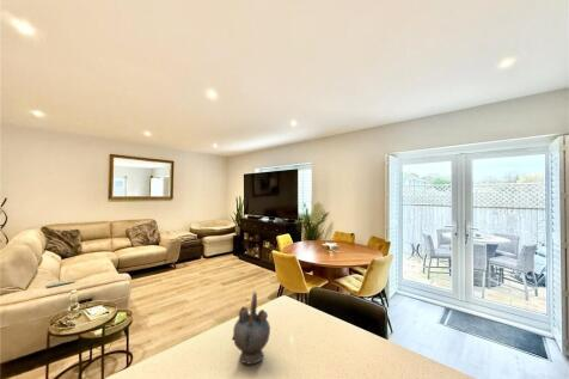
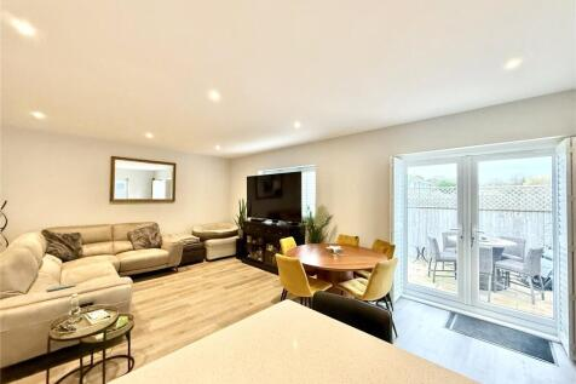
- teapot (250, 326)
